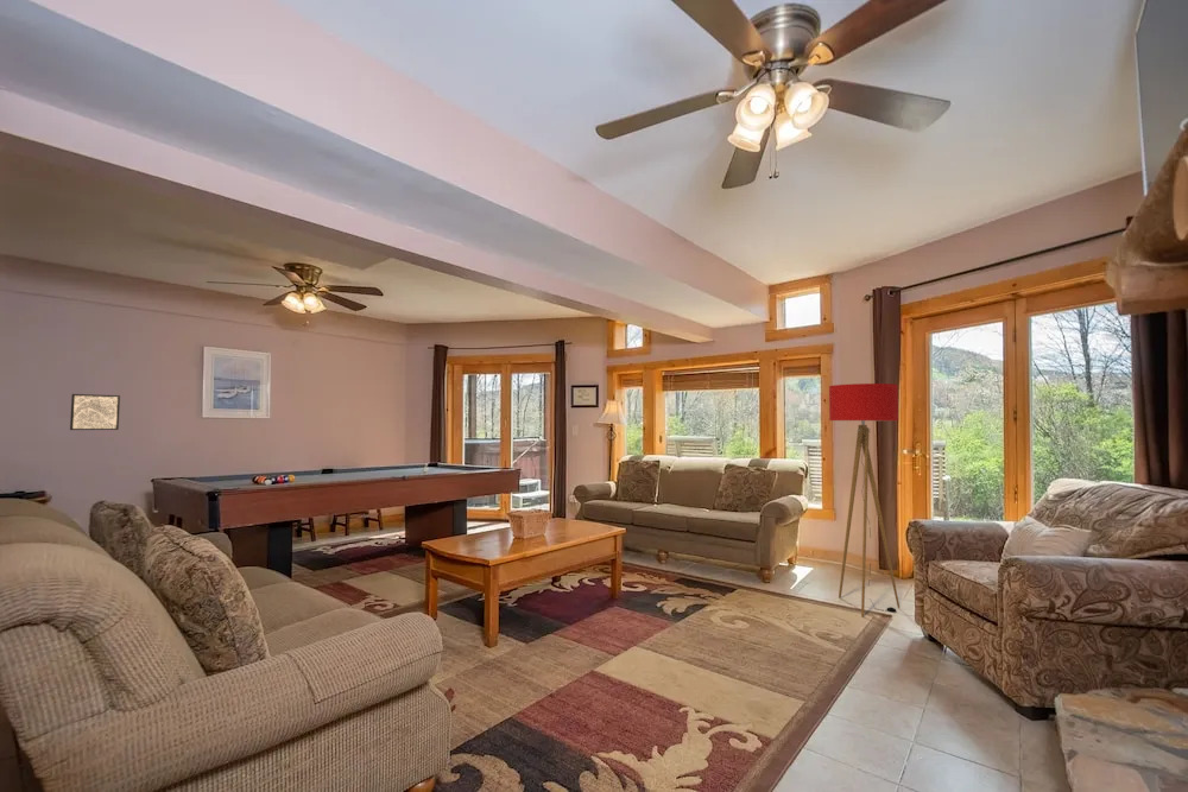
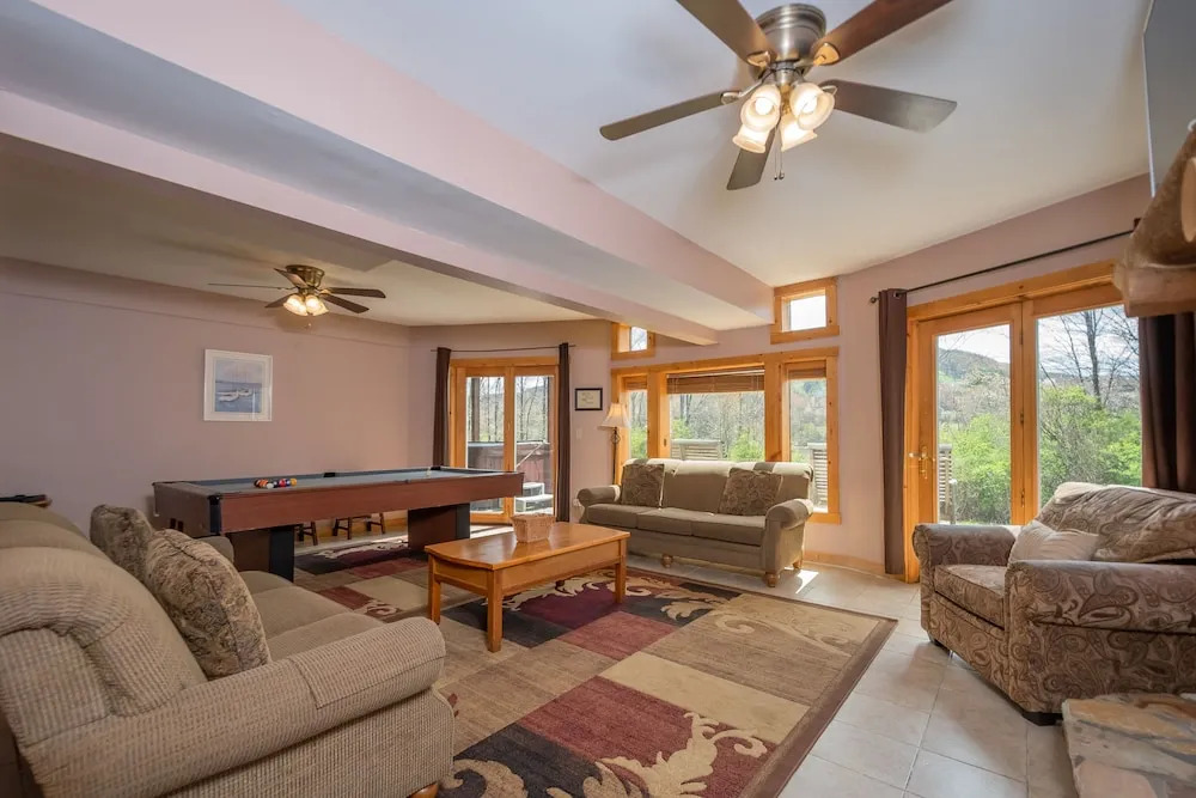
- floor lamp (864, 495)
- wall art (95, 412)
